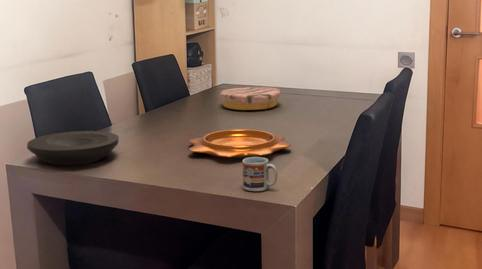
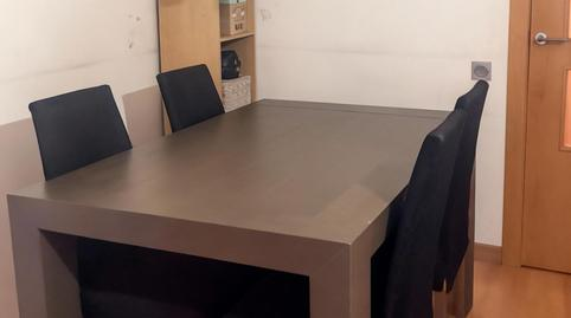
- cup (260, 174)
- decorative bowl (238, 142)
- plate (74, 149)
- plate (250, 97)
